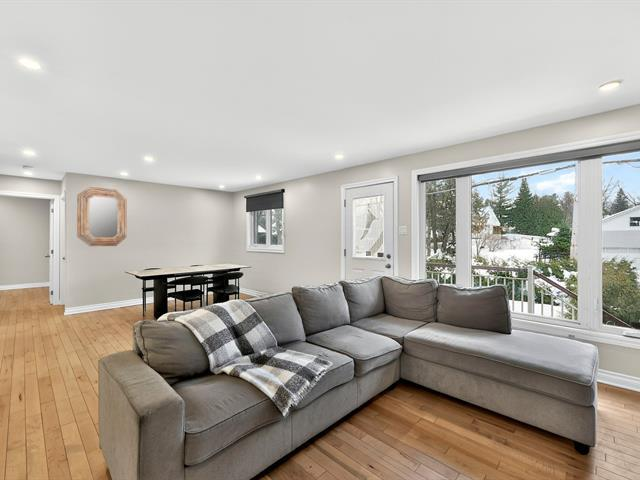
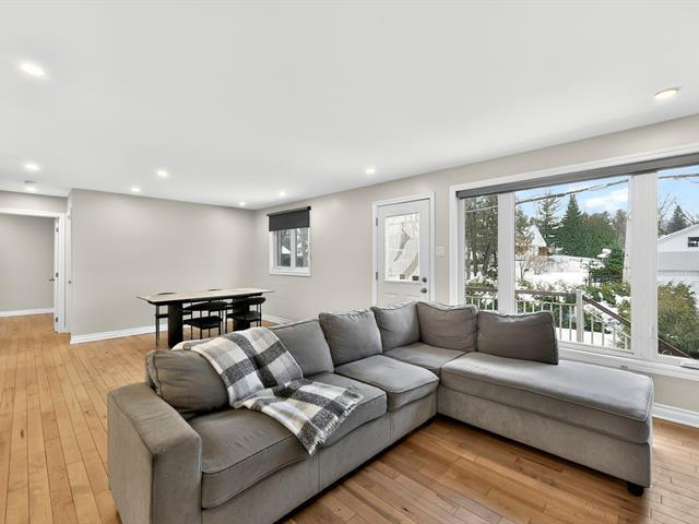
- home mirror (103, 217)
